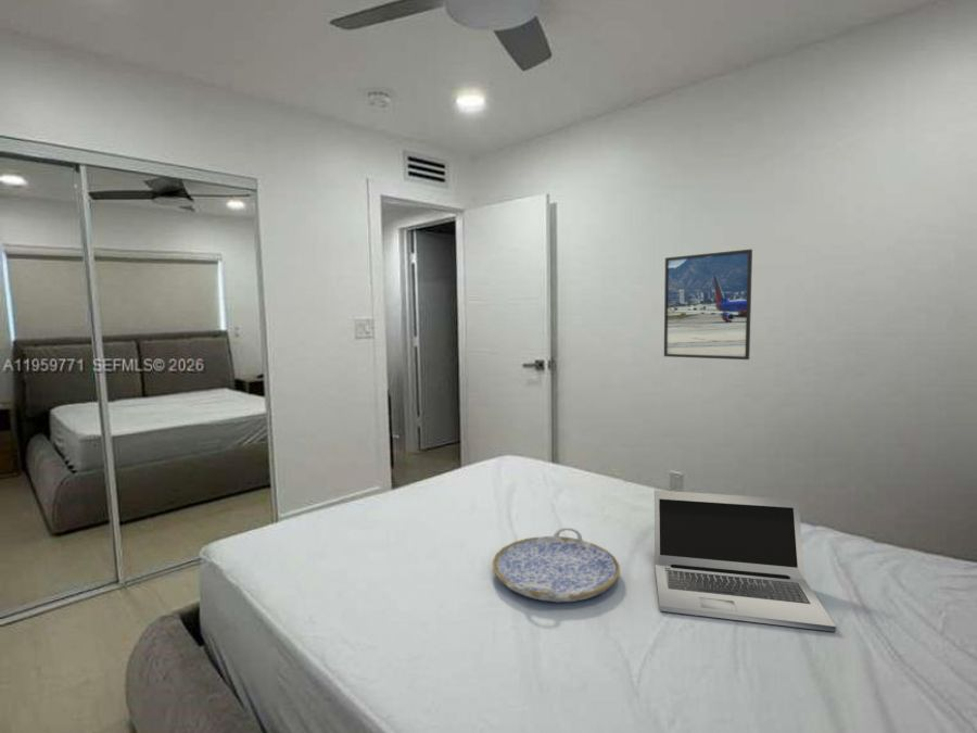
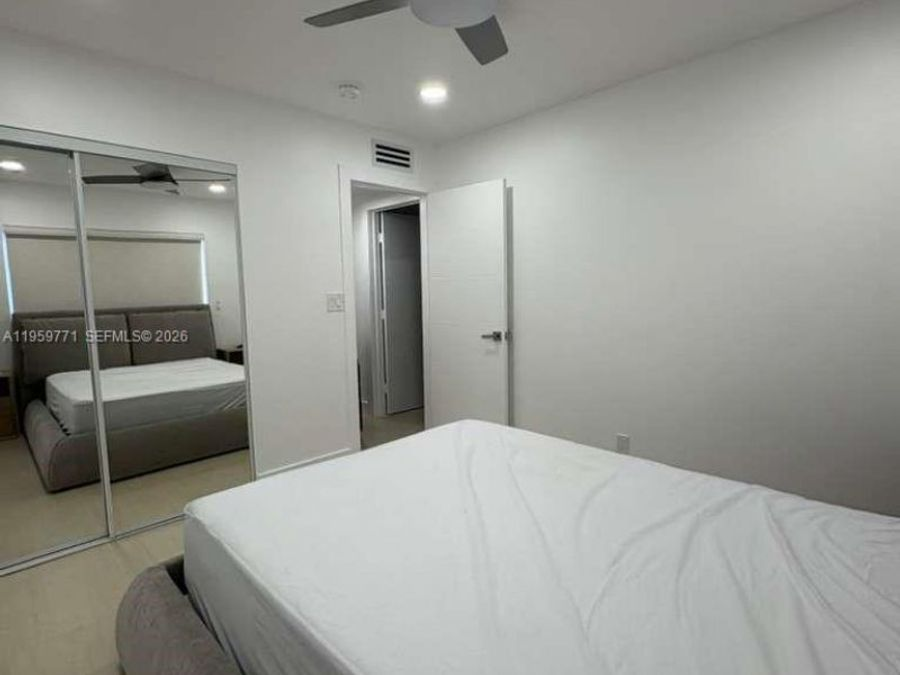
- laptop (733, 552)
- serving tray (555, 565)
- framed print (705, 306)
